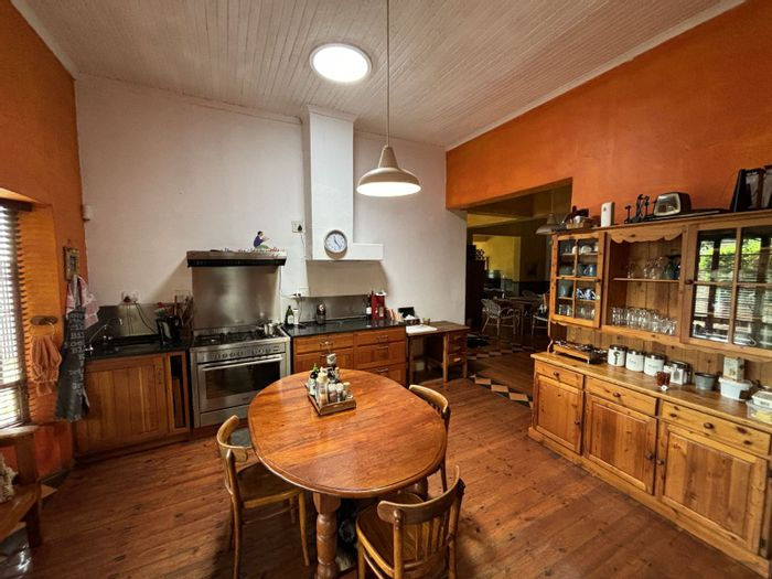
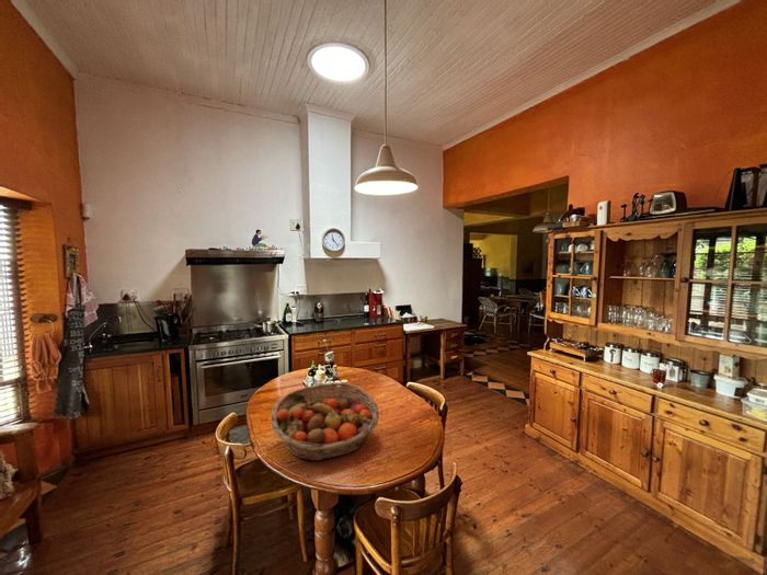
+ fruit basket (327, 418)
